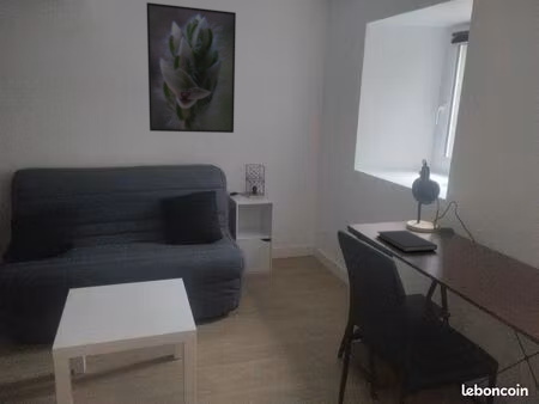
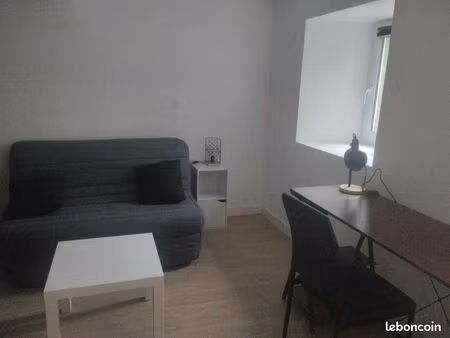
- diary (405, 240)
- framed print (192, 72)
